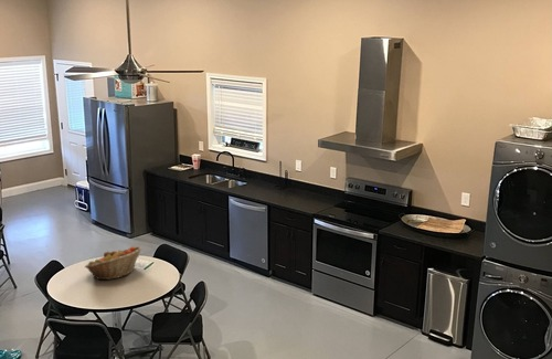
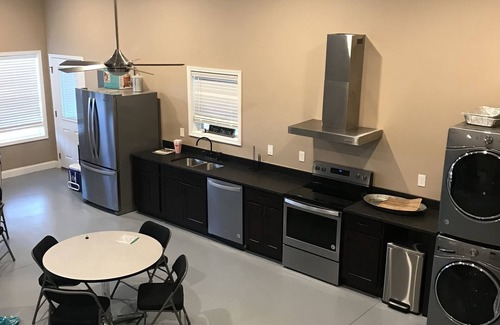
- fruit basket (114, 261)
